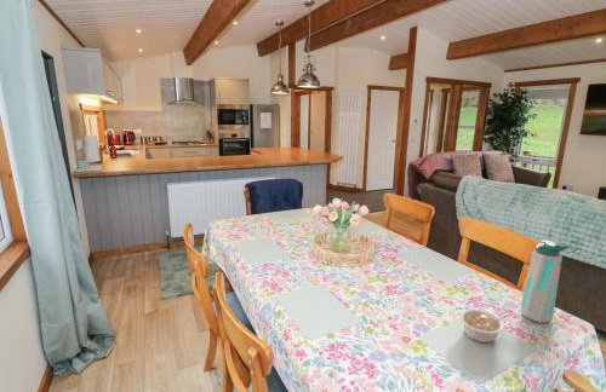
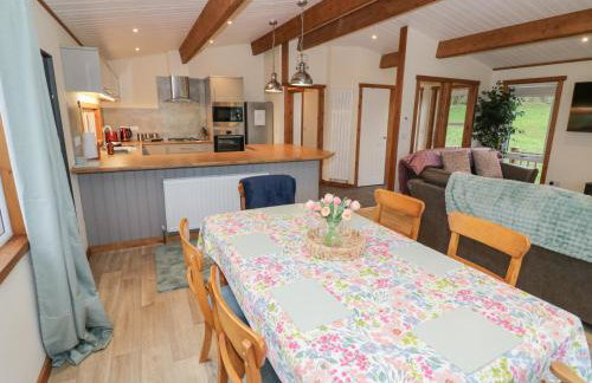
- water bottle (544, 279)
- legume (481, 324)
